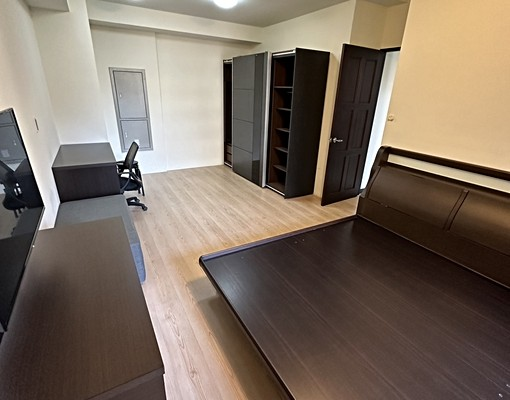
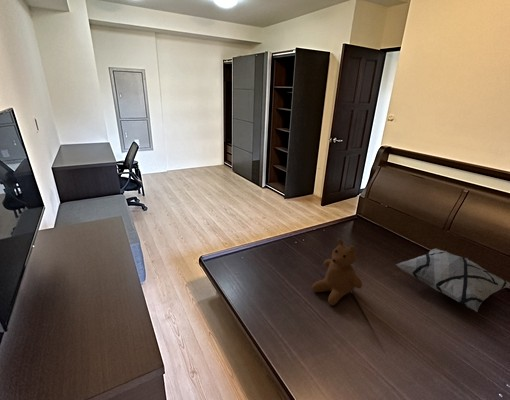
+ teddy bear (337, 269)
+ decorative pillow (451, 274)
